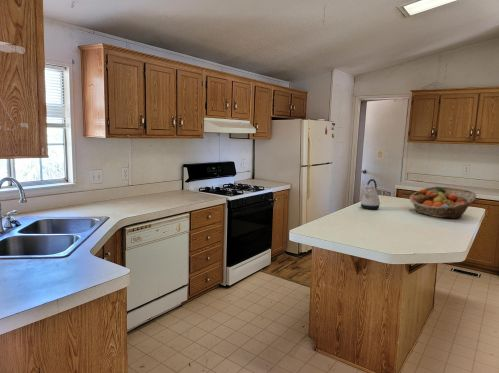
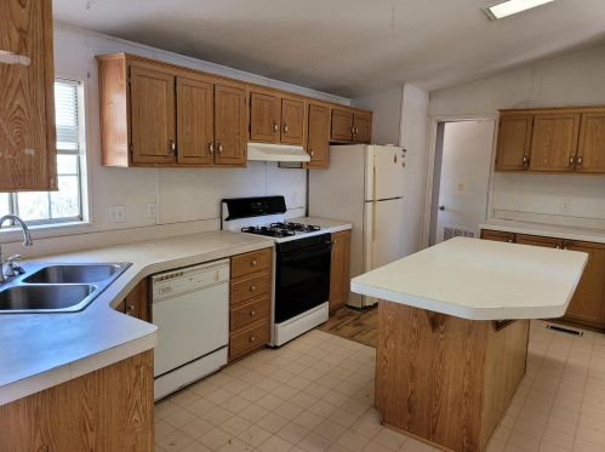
- kettle (370, 193)
- fruit basket (440, 201)
